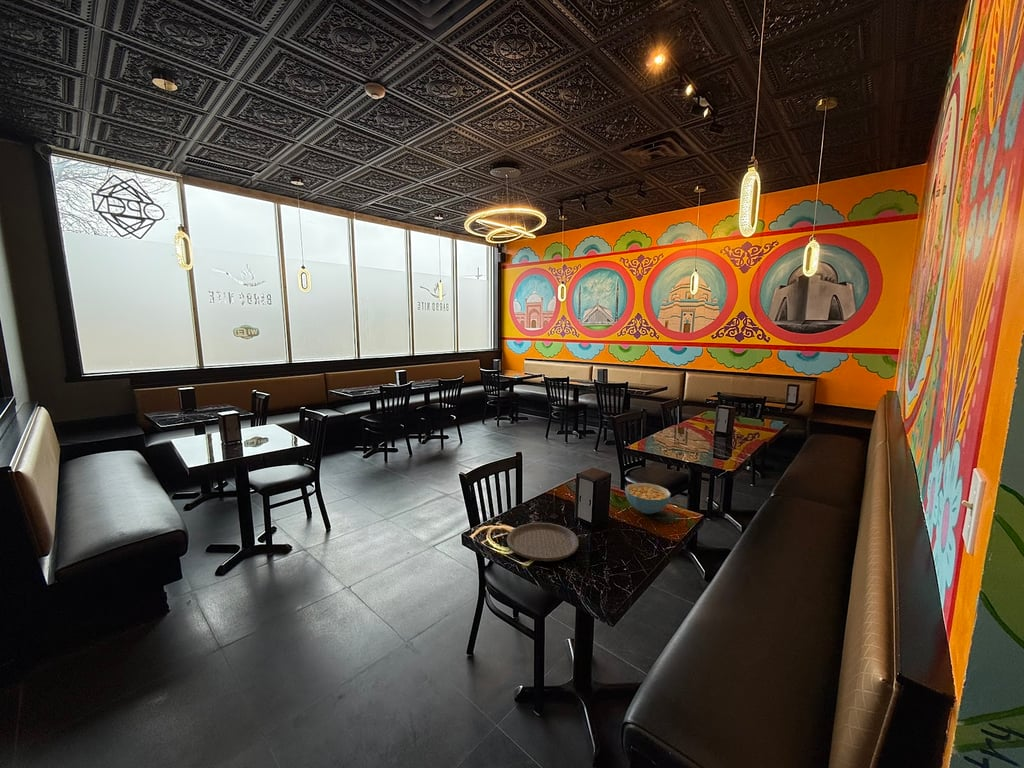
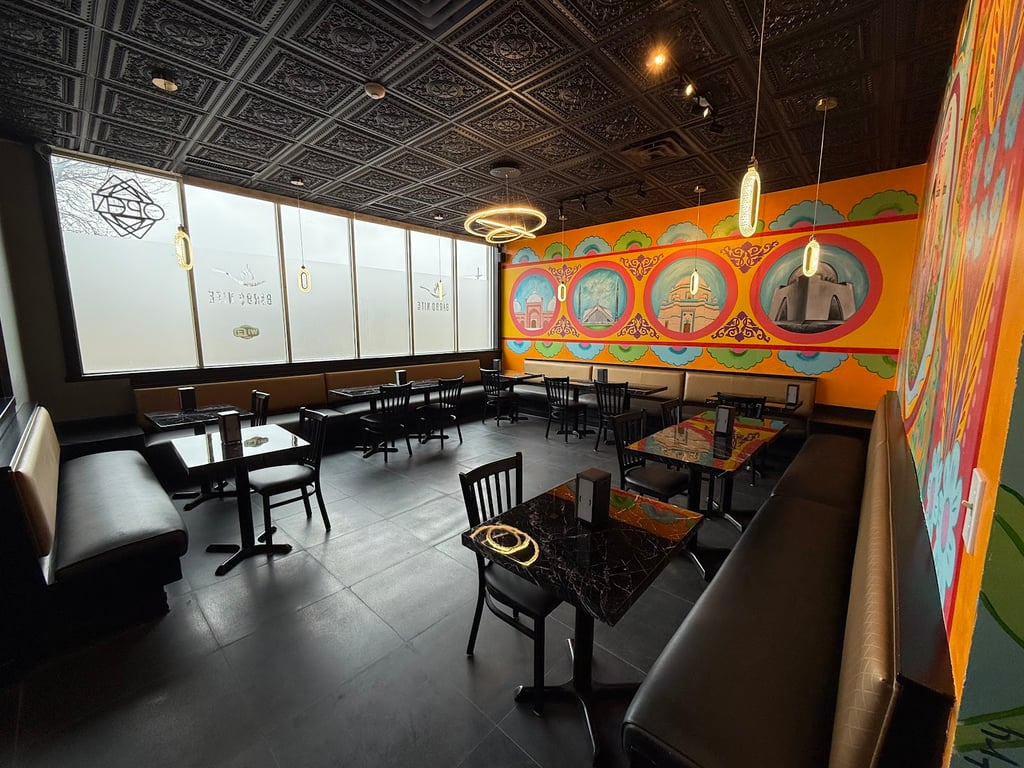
- cereal bowl (647, 501)
- plate (542, 541)
